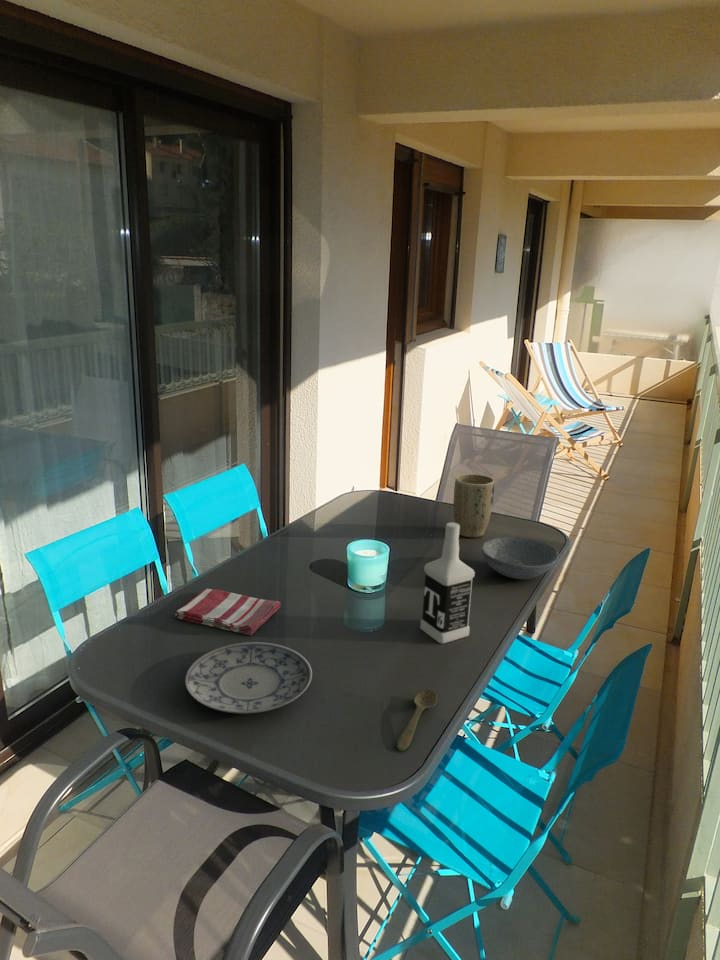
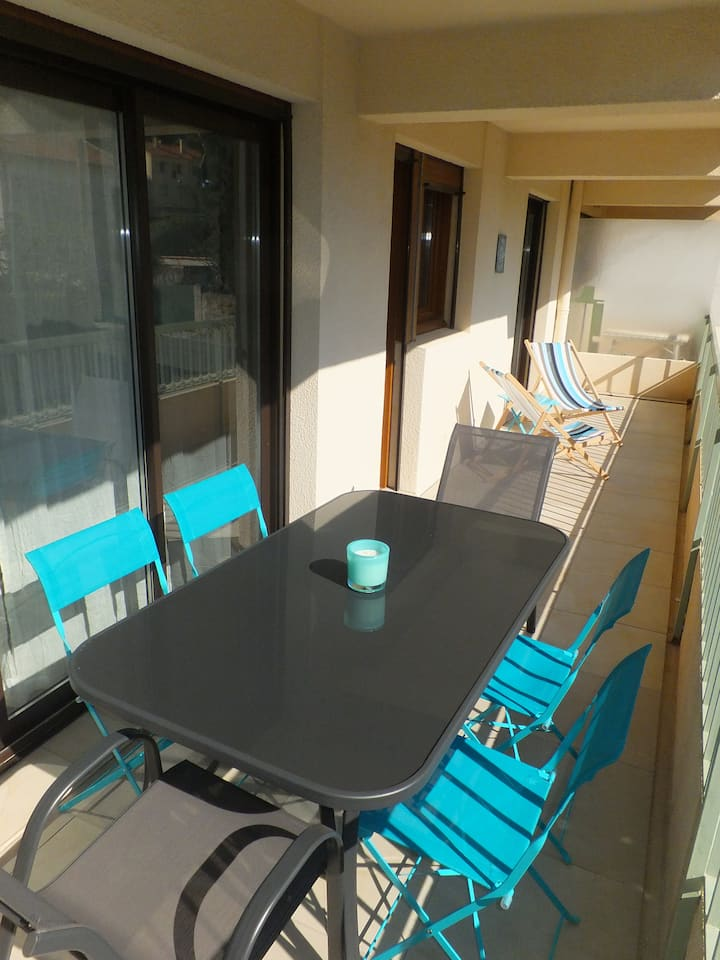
- spoon (415, 718)
- bowl (518, 561)
- vodka (448, 579)
- plate (249, 680)
- dish towel (228, 608)
- plant pot (472, 506)
